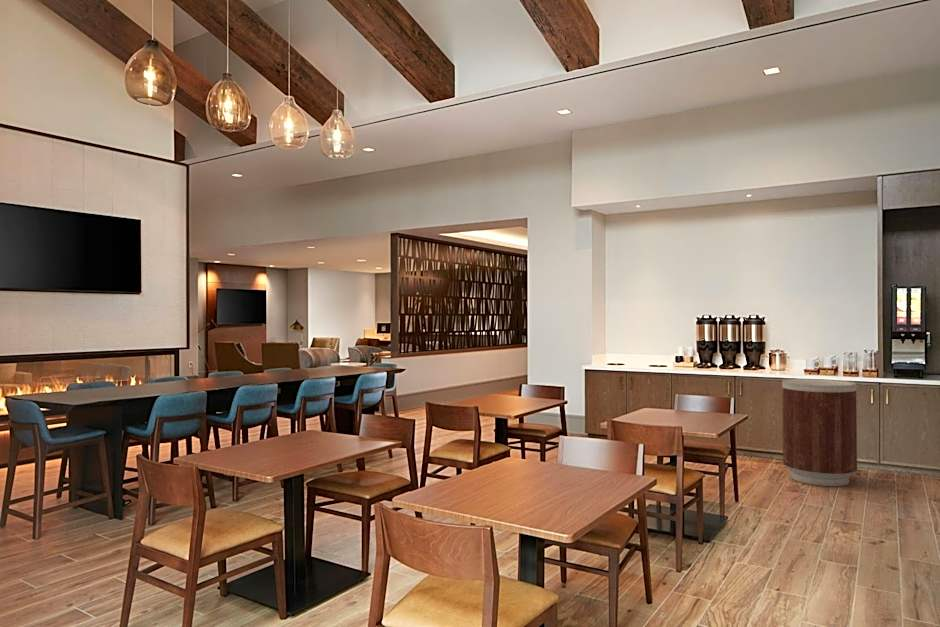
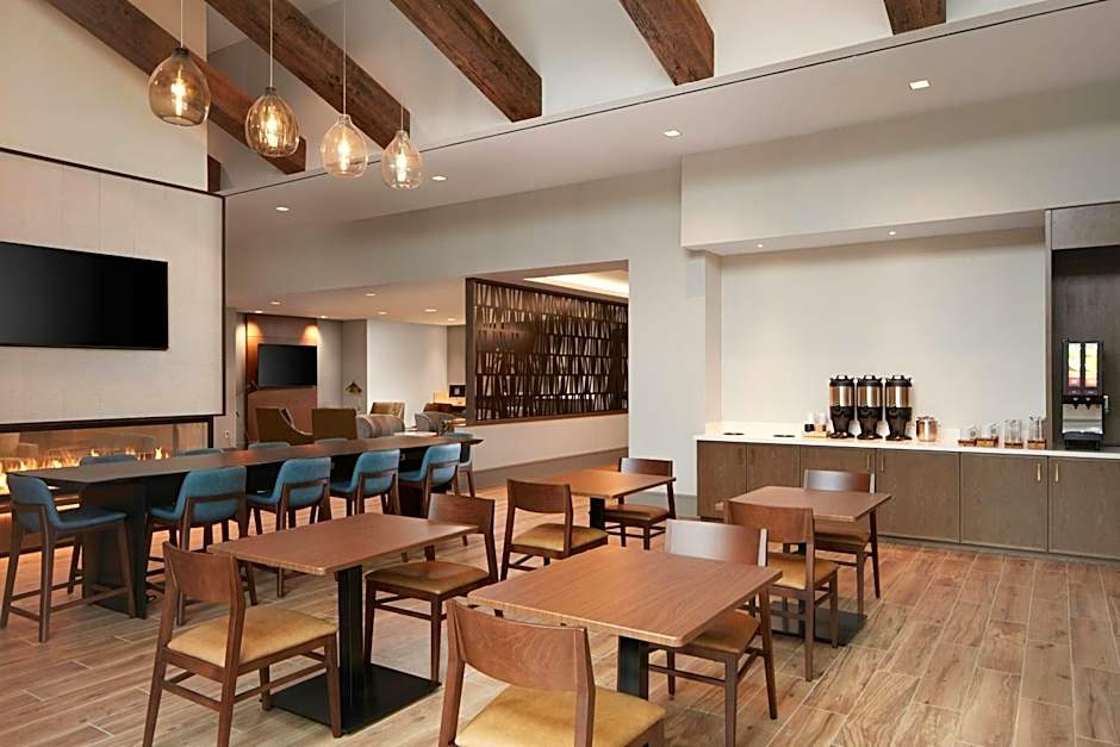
- trash can (818, 430)
